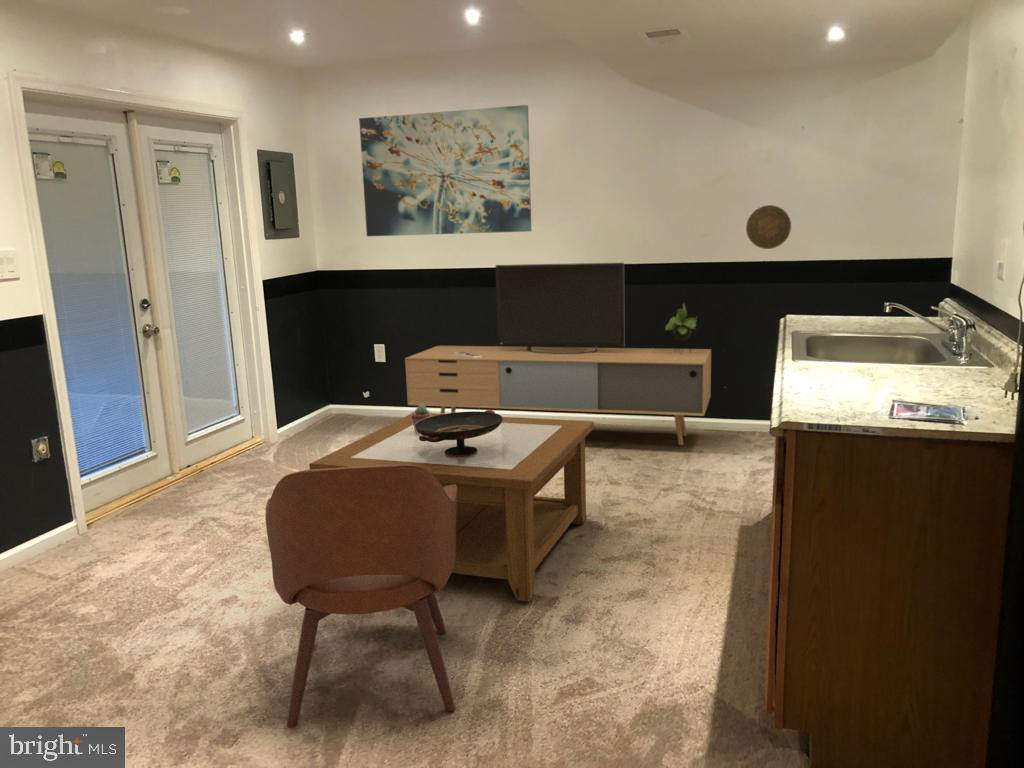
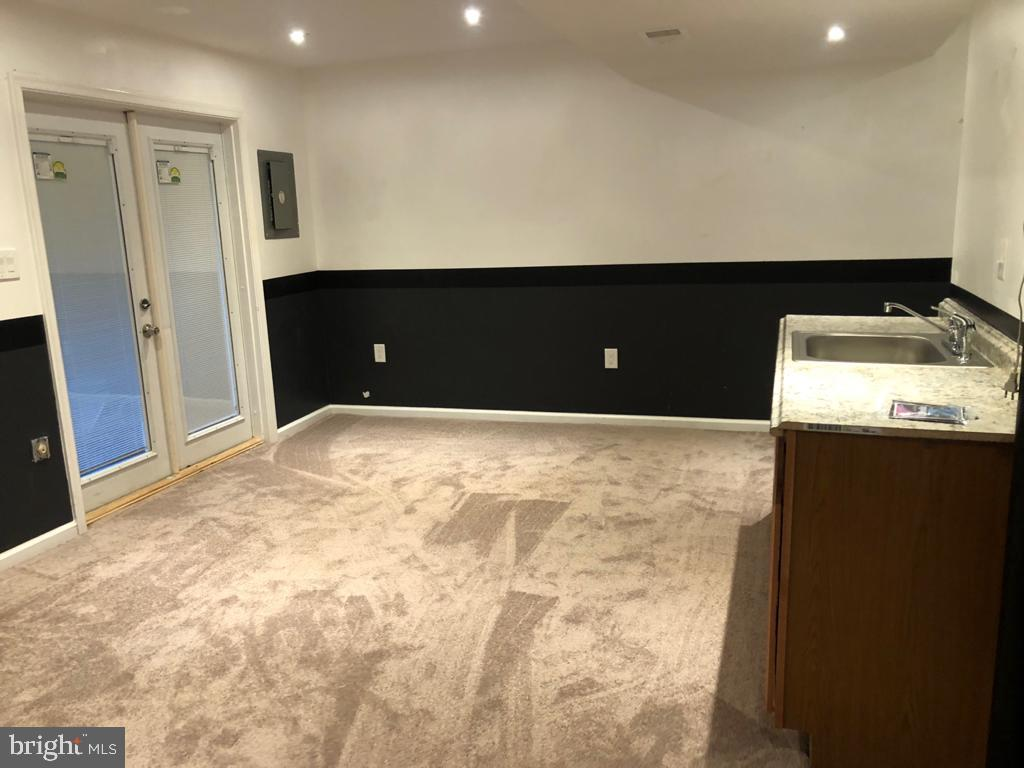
- decorative plate (768, 227)
- potted succulent (421, 418)
- decorative bowl (459, 435)
- wall art (444, 173)
- media console (558, 350)
- chair (365, 562)
- coffee table (465, 494)
